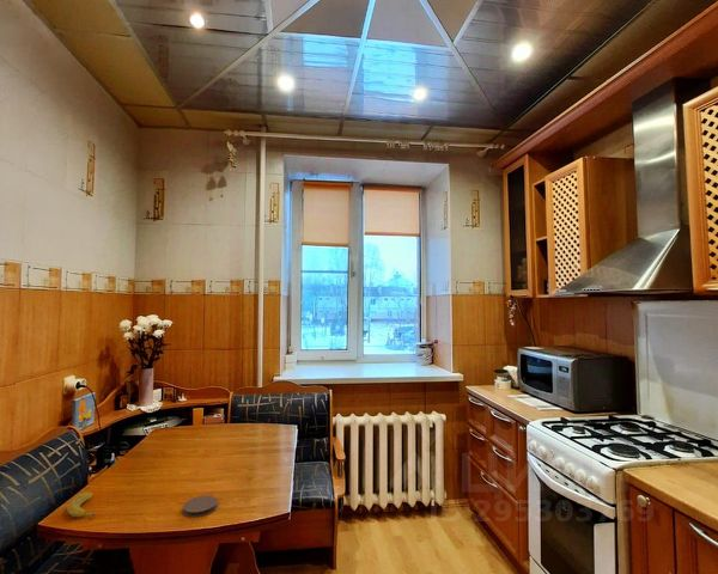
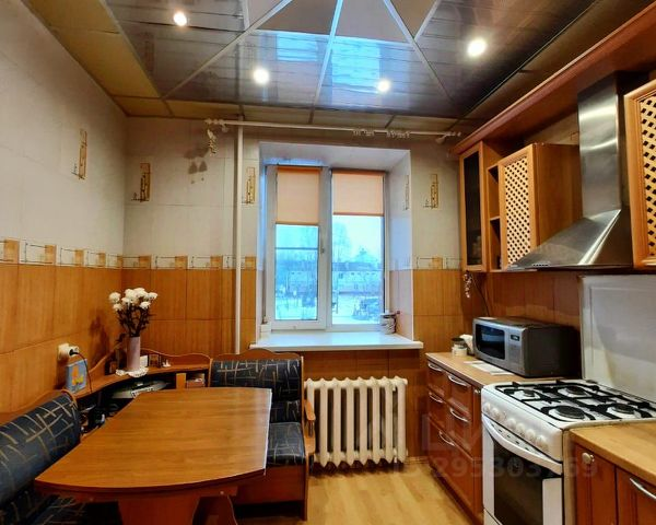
- coaster (200, 505)
- banana (84, 501)
